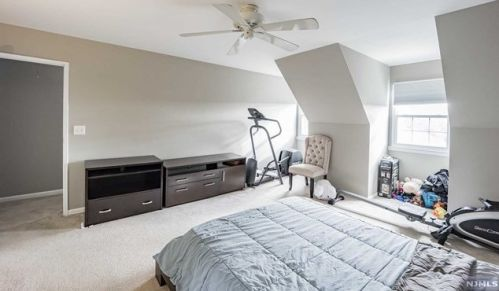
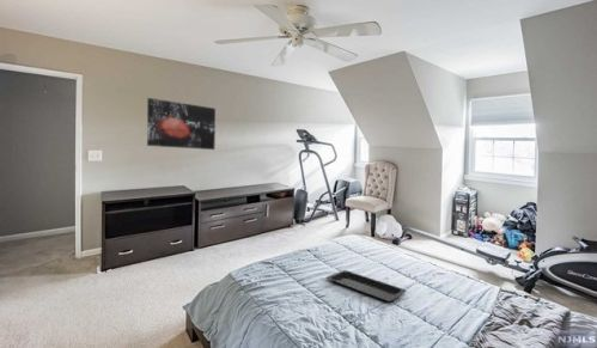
+ wall art (183, 126)
+ serving tray (364, 285)
